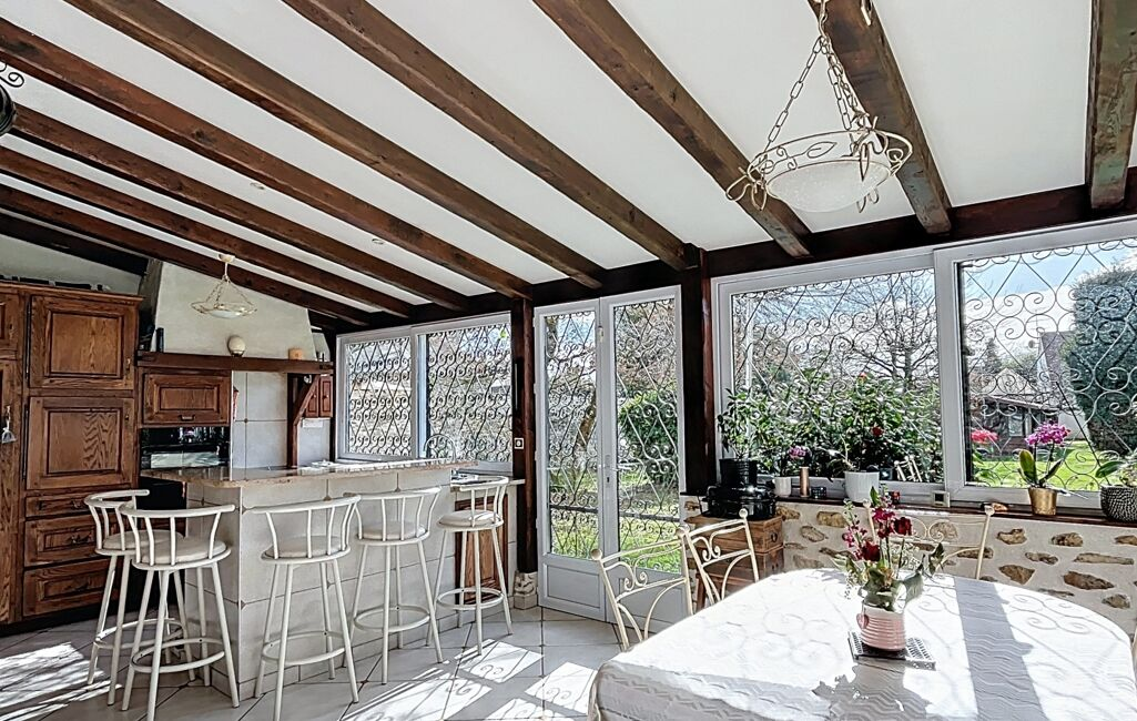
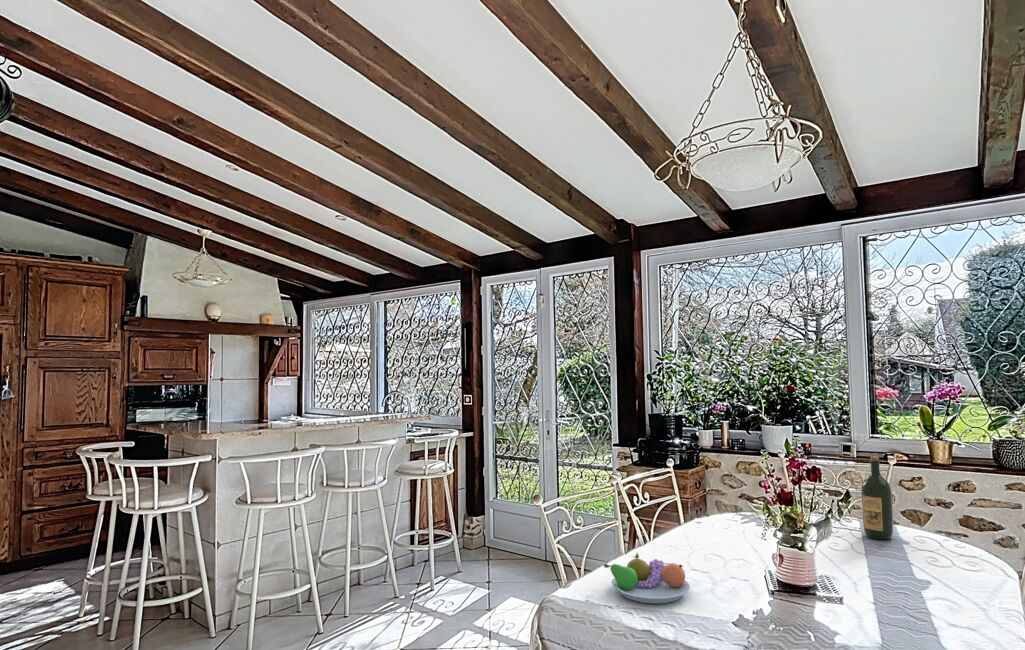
+ fruit bowl (647, 575)
+ wine bottle (876, 496)
